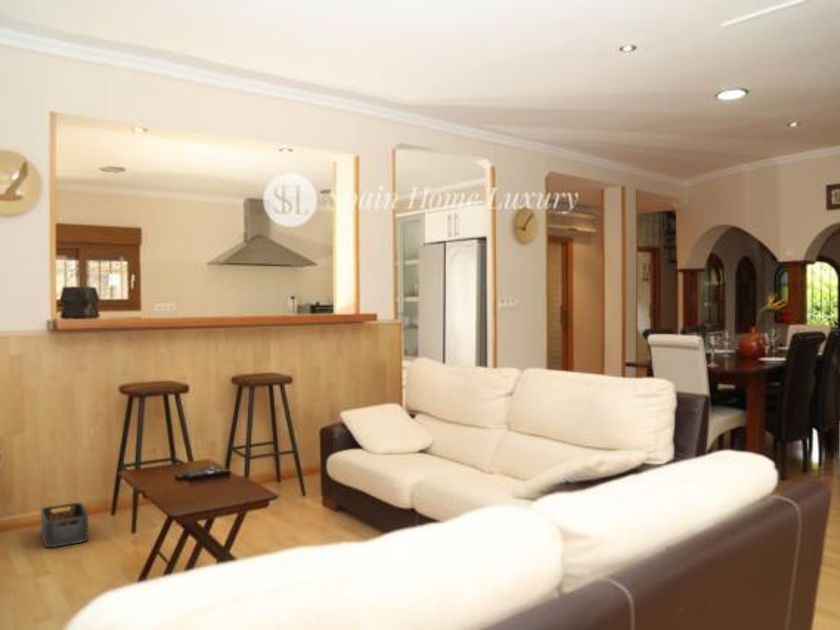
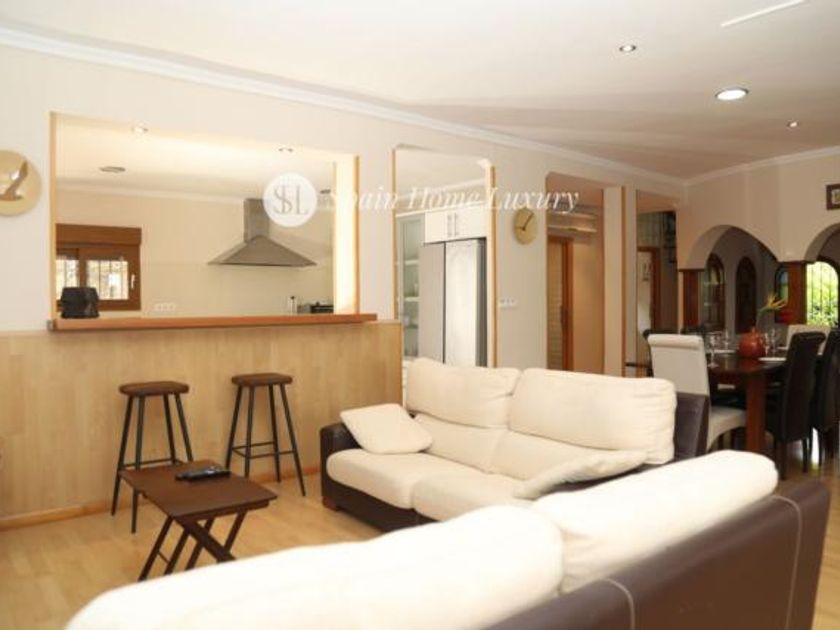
- storage bin (64, 524)
